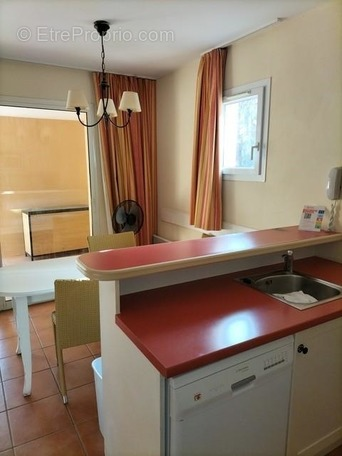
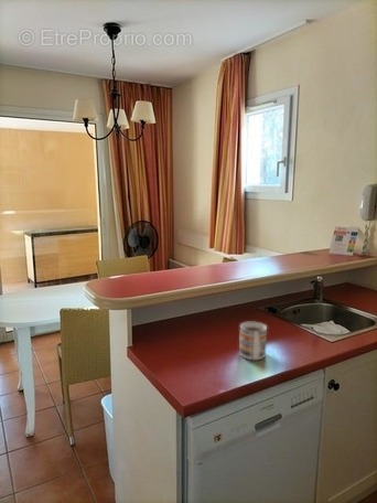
+ mug (252, 341)
